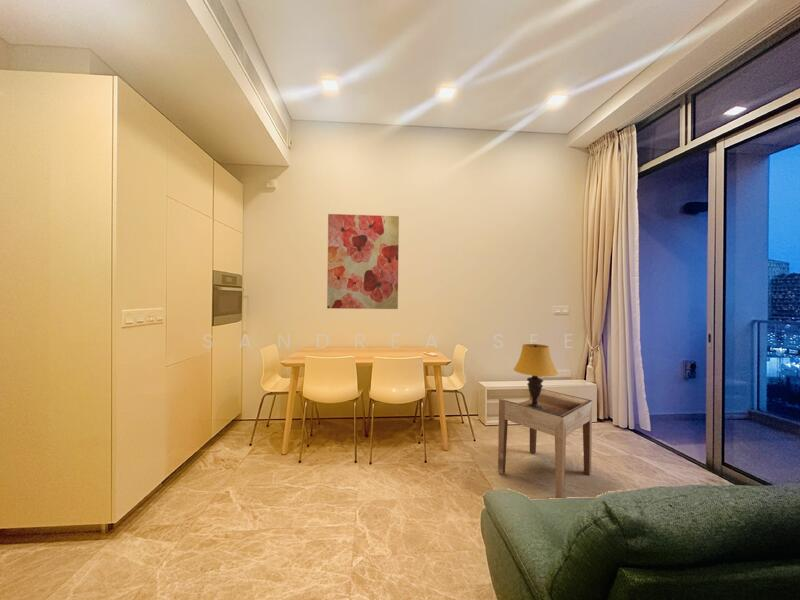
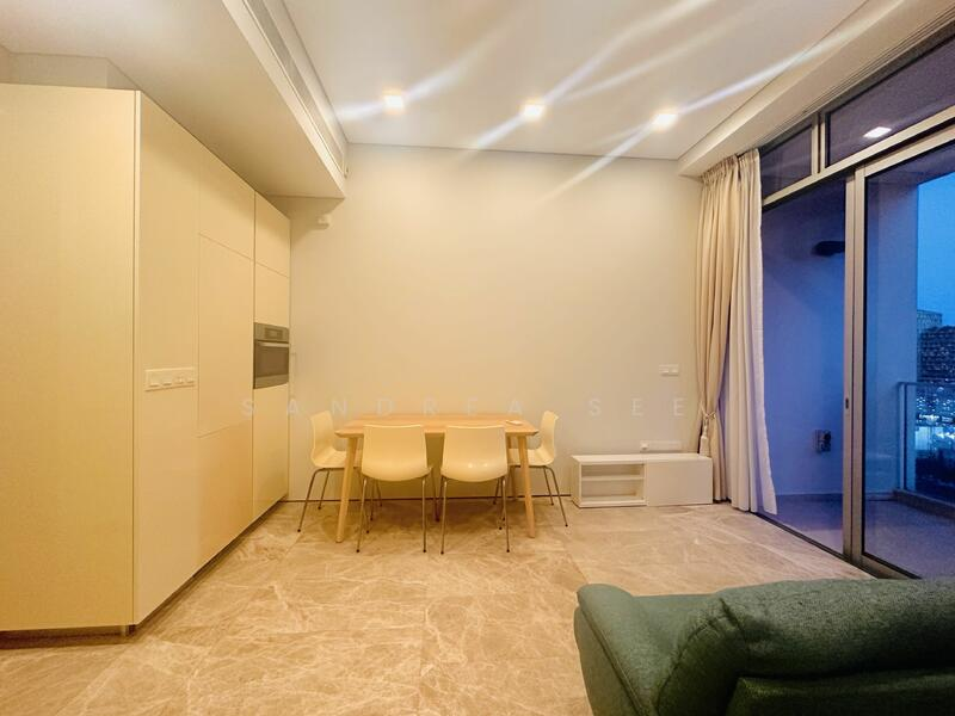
- wall art (363, 262)
- side table (547, 433)
- table lamp (535, 376)
